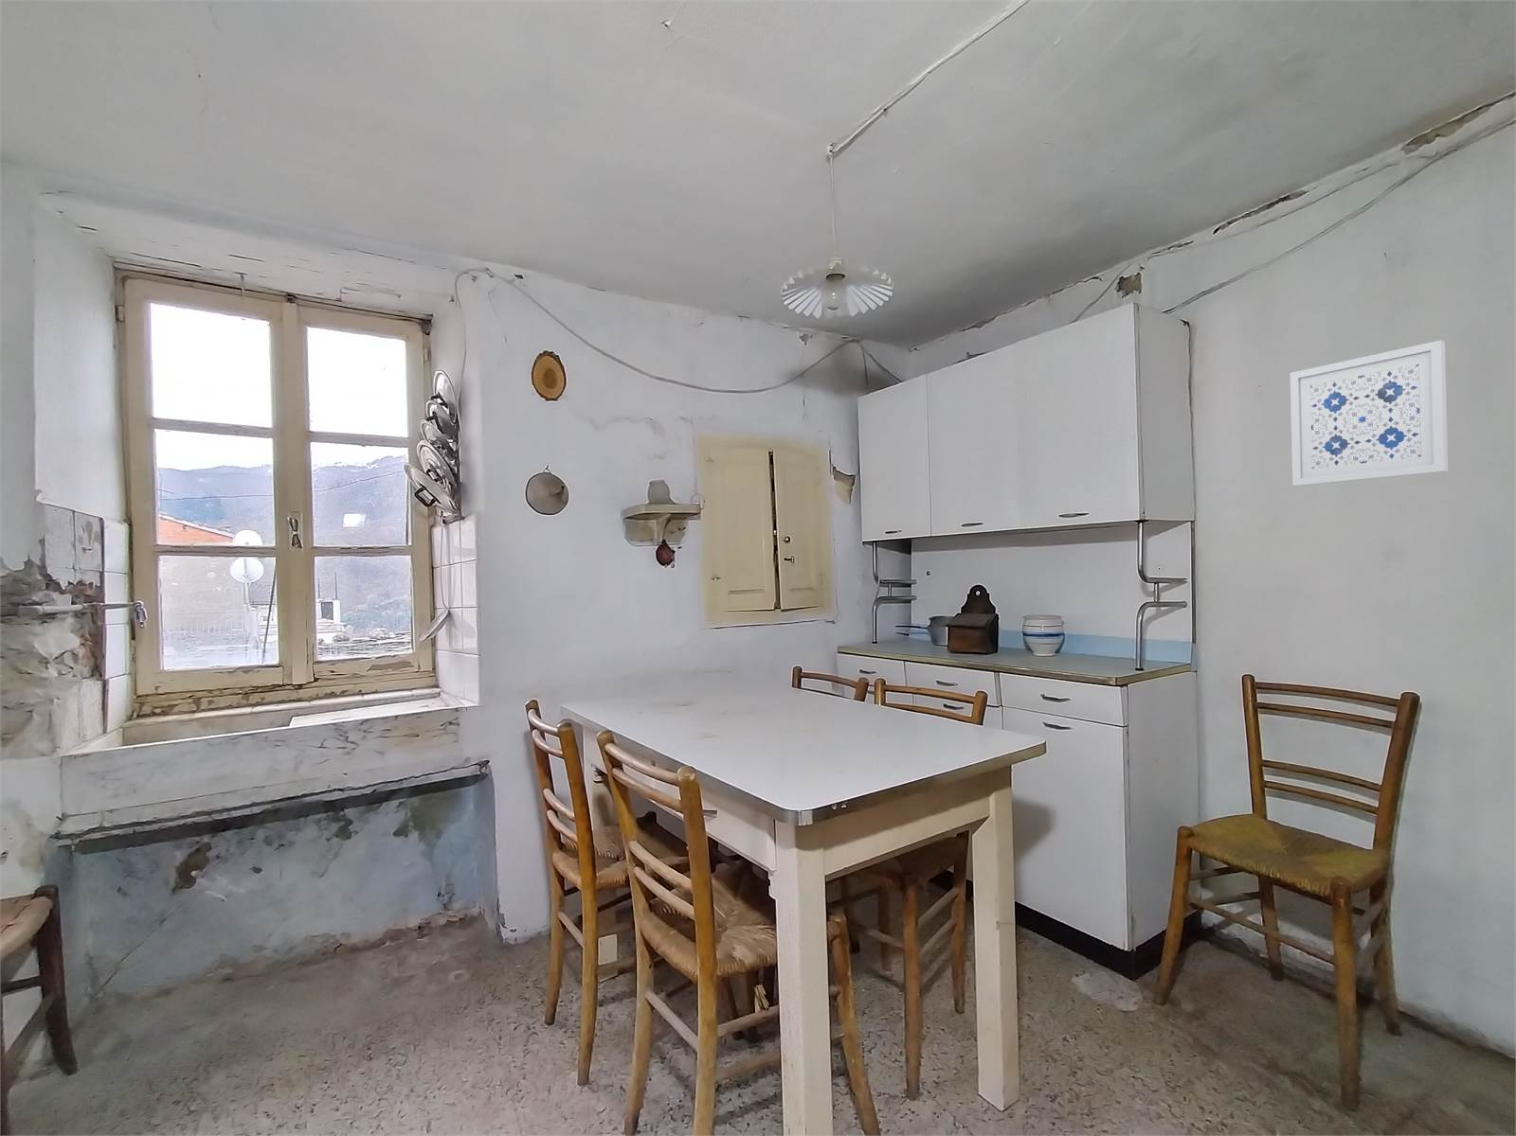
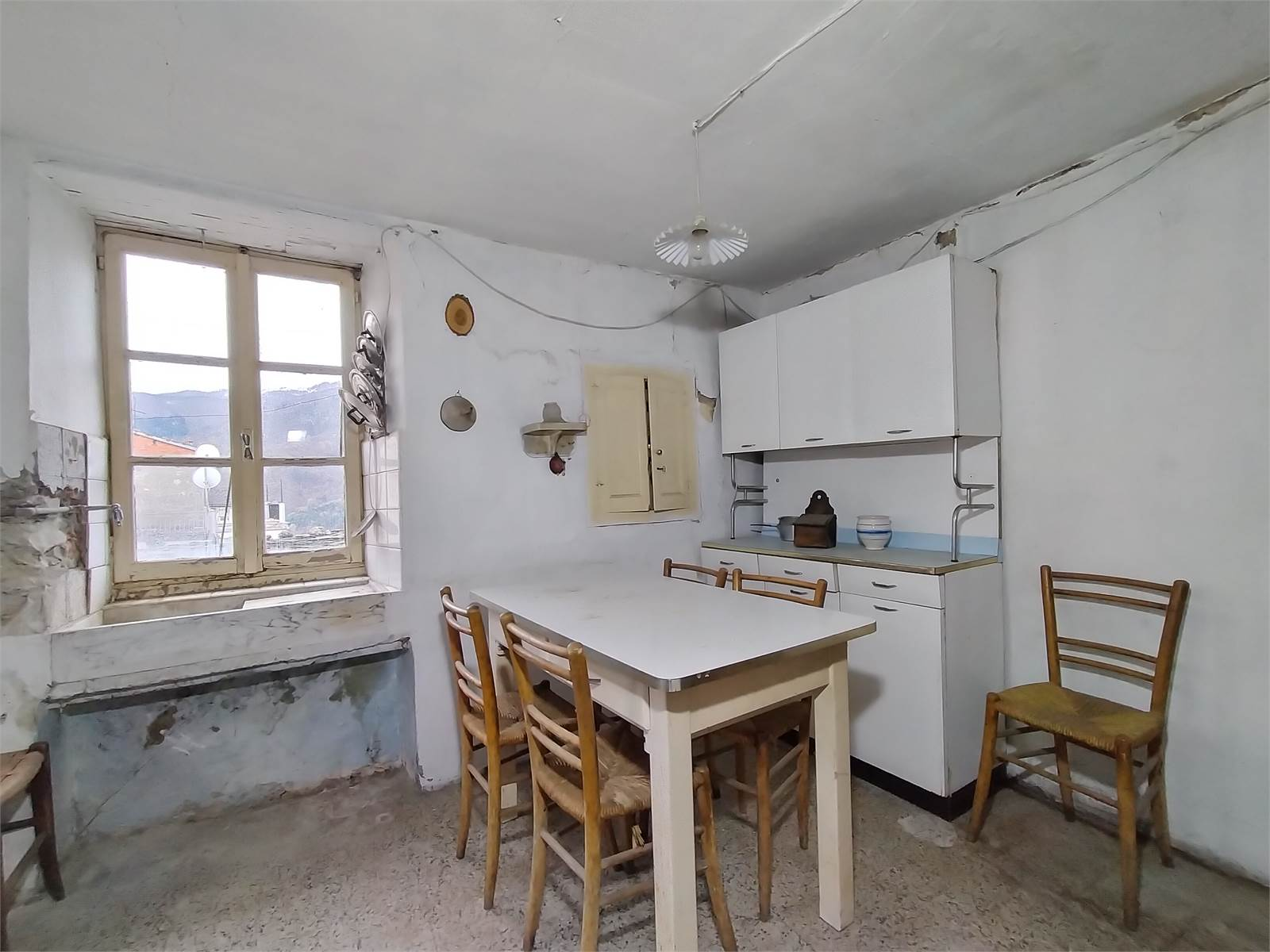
- wall art (1362, 419)
